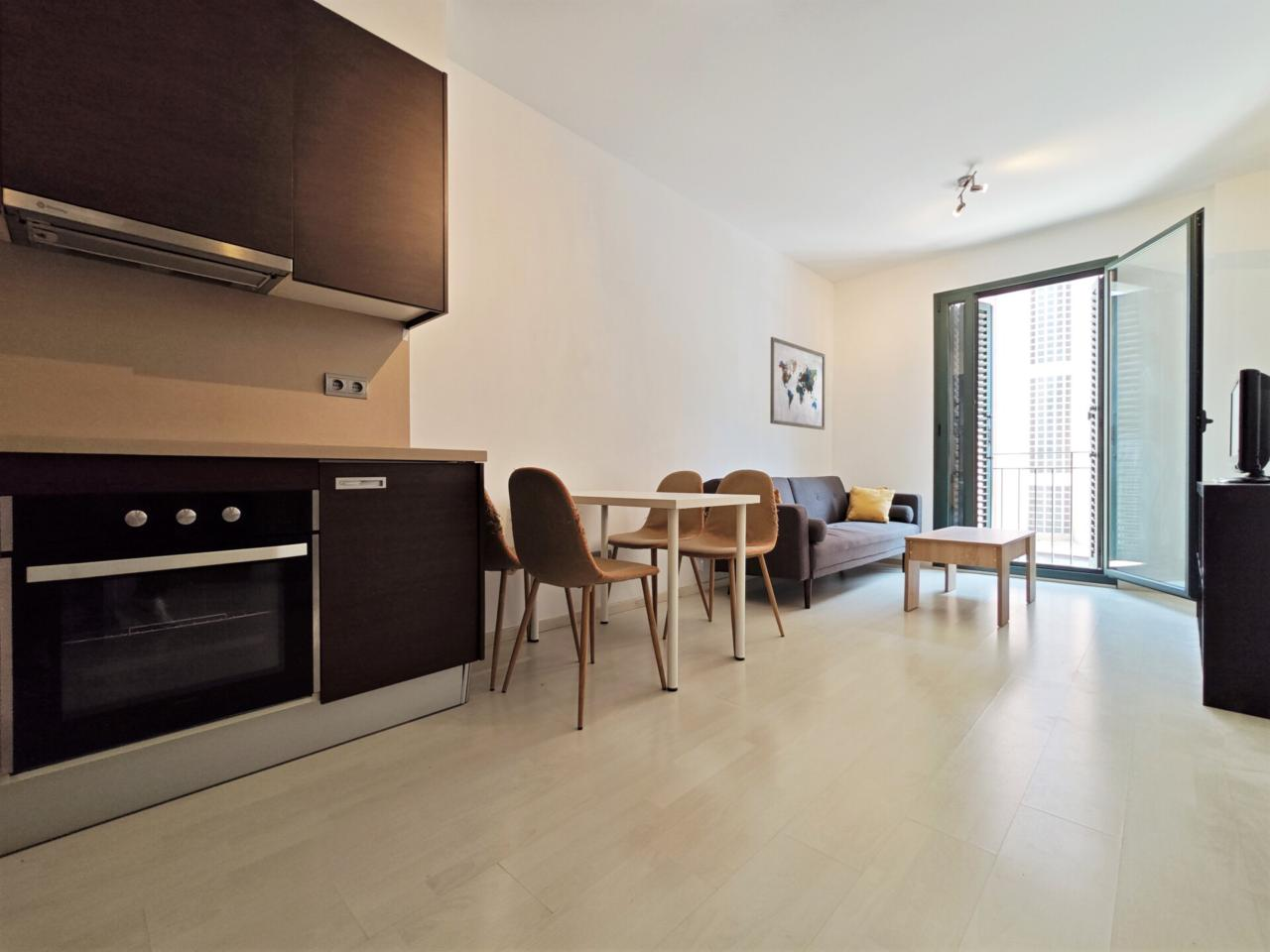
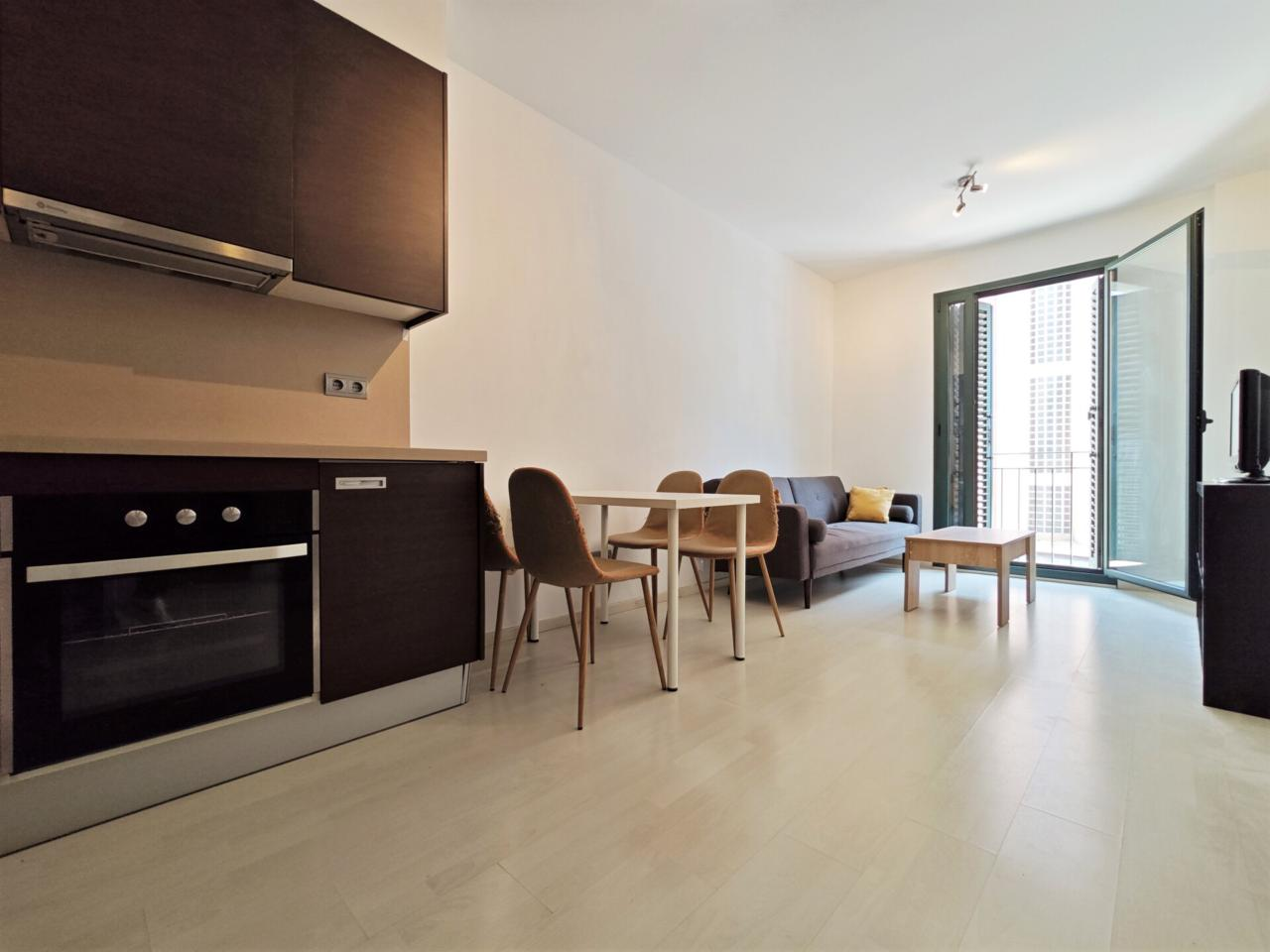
- wall art (799, 386)
